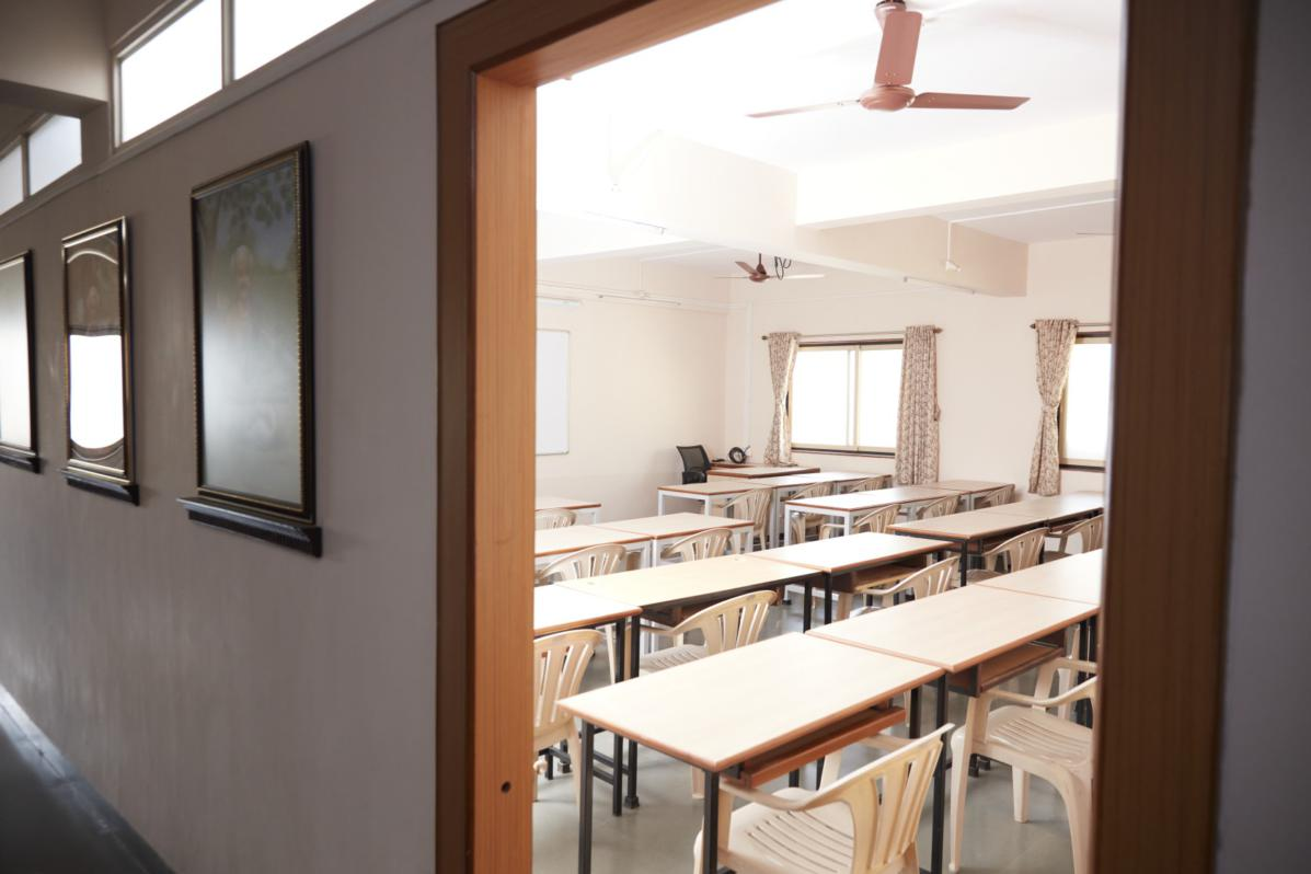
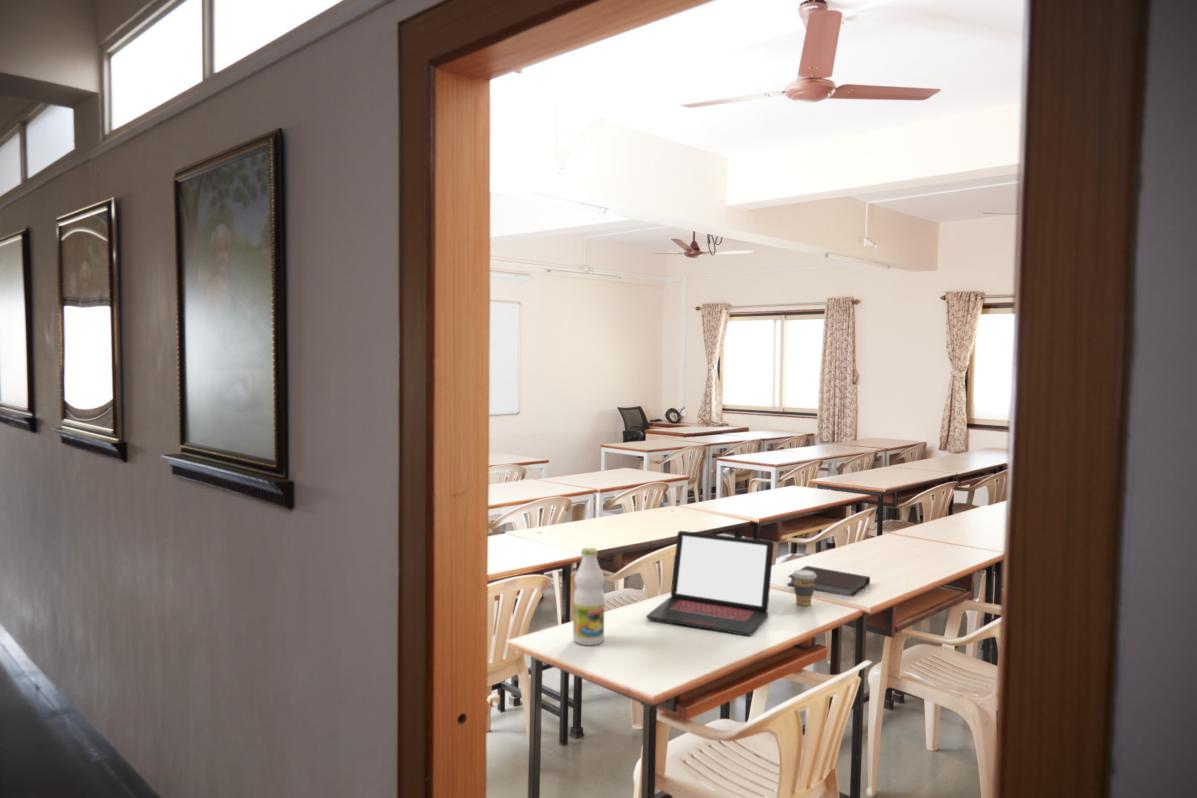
+ laptop (711, 579)
+ coffee cup (803, 588)
+ bottle (589, 595)
+ notebook (828, 580)
